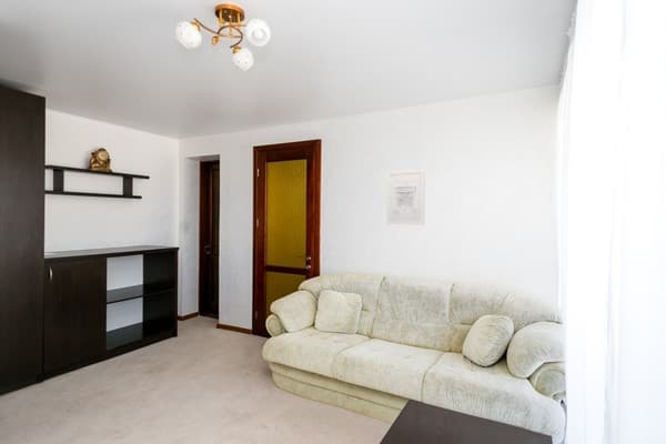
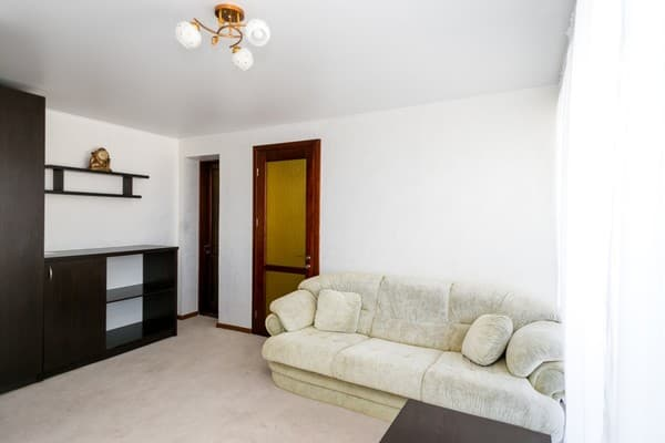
- wall art (405, 198)
